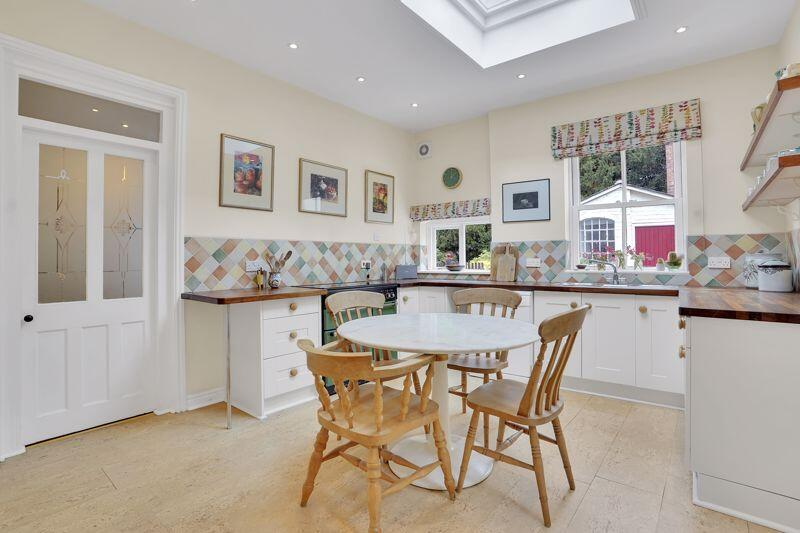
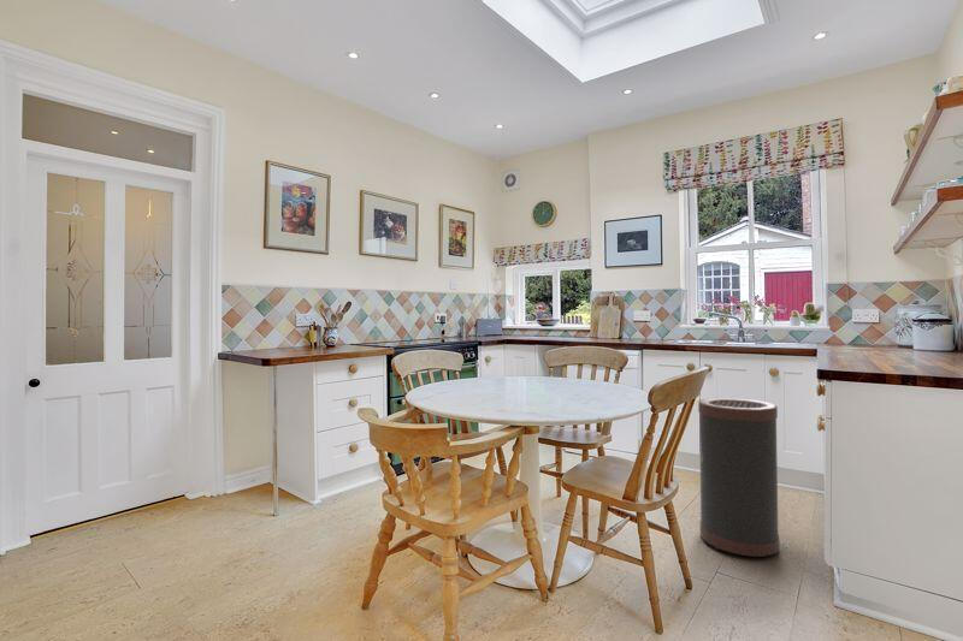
+ trash can (737, 473)
